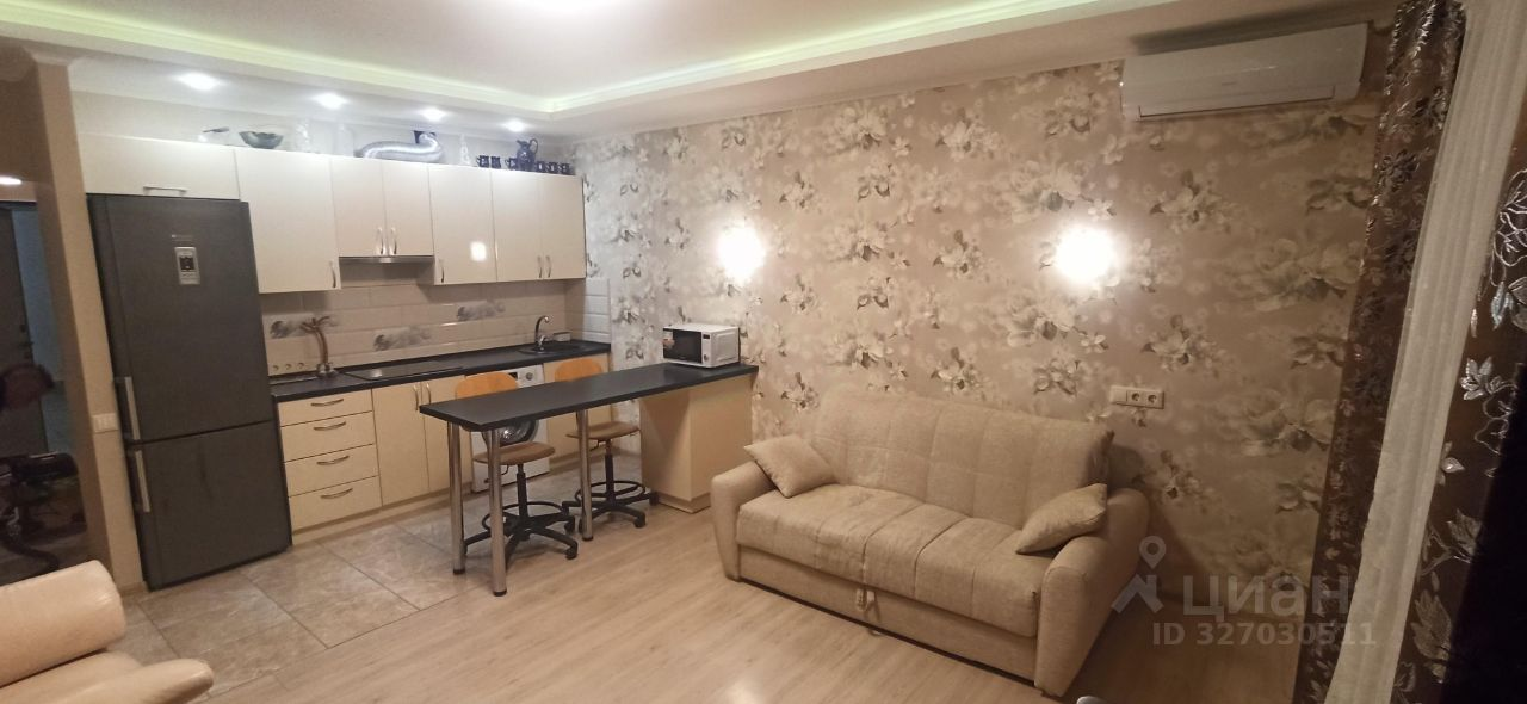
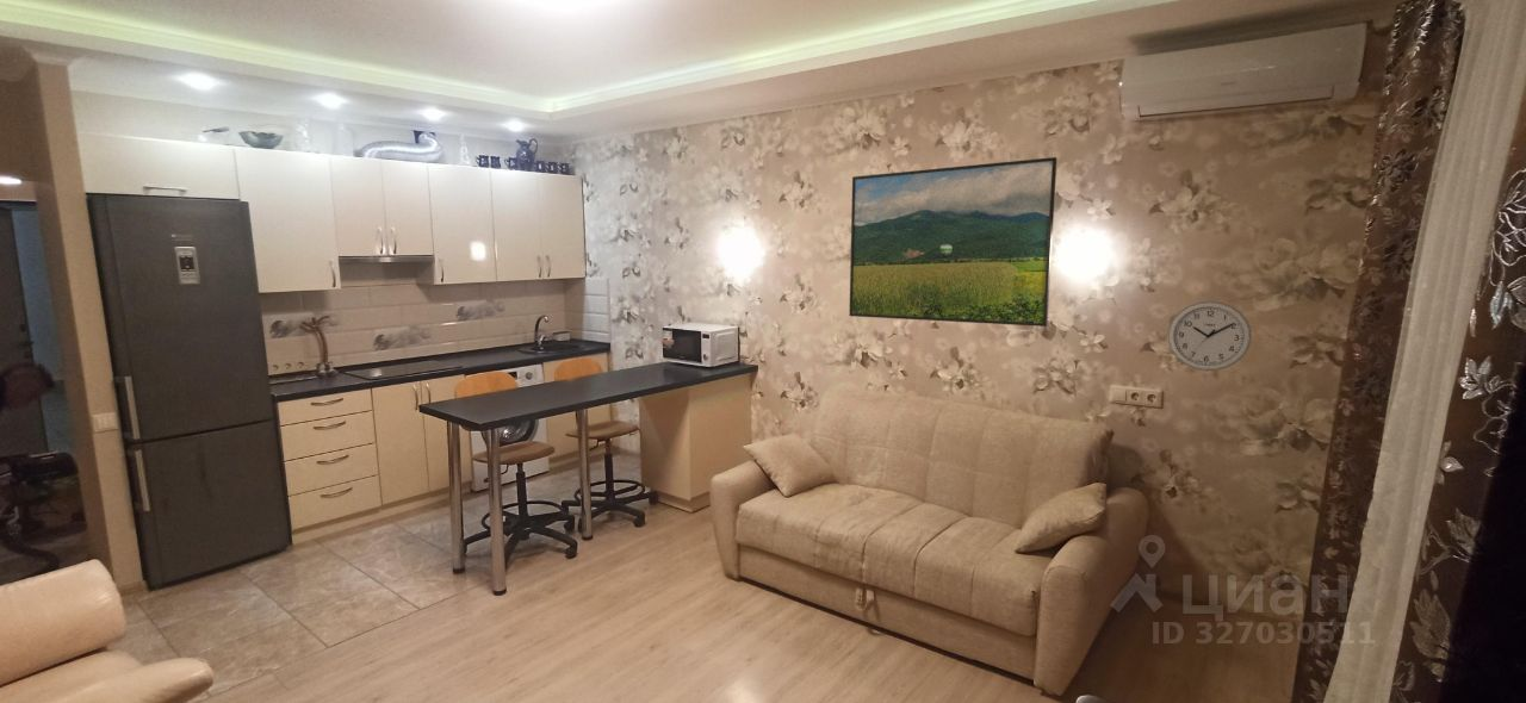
+ wall clock (1208, 336)
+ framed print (942, 244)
